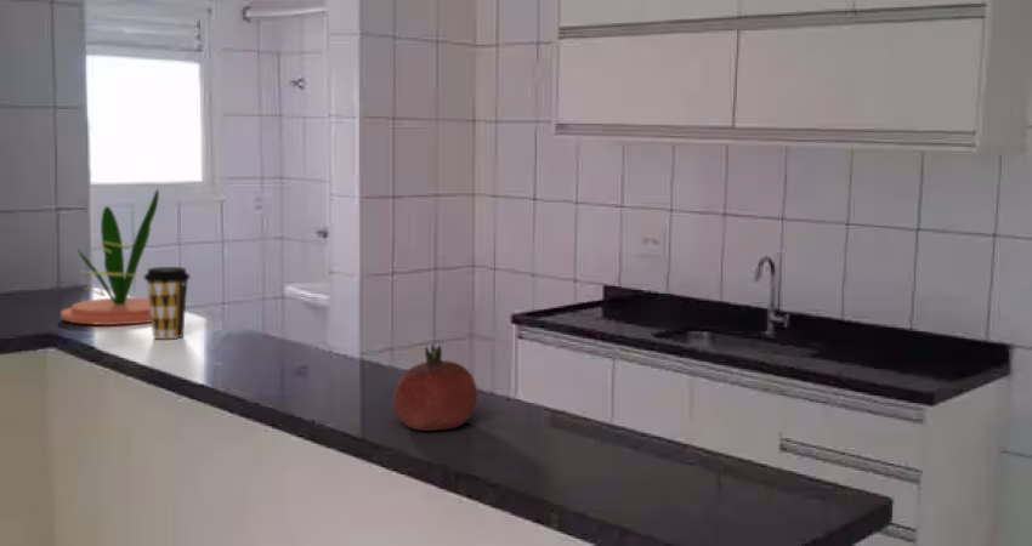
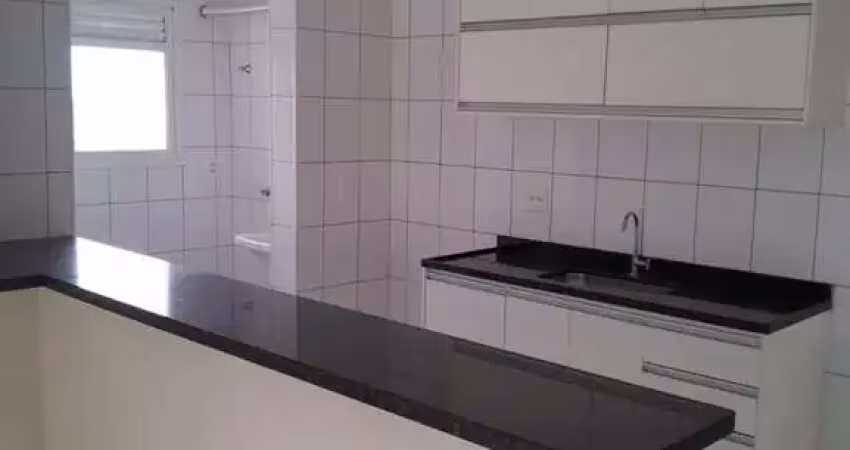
- coffee cup (168, 302)
- plant (119, 251)
- fruit (433, 383)
